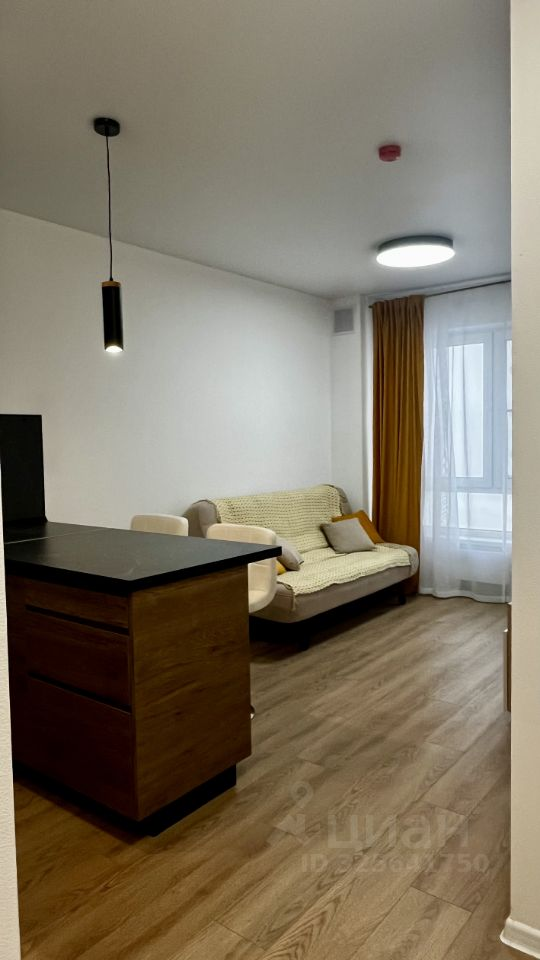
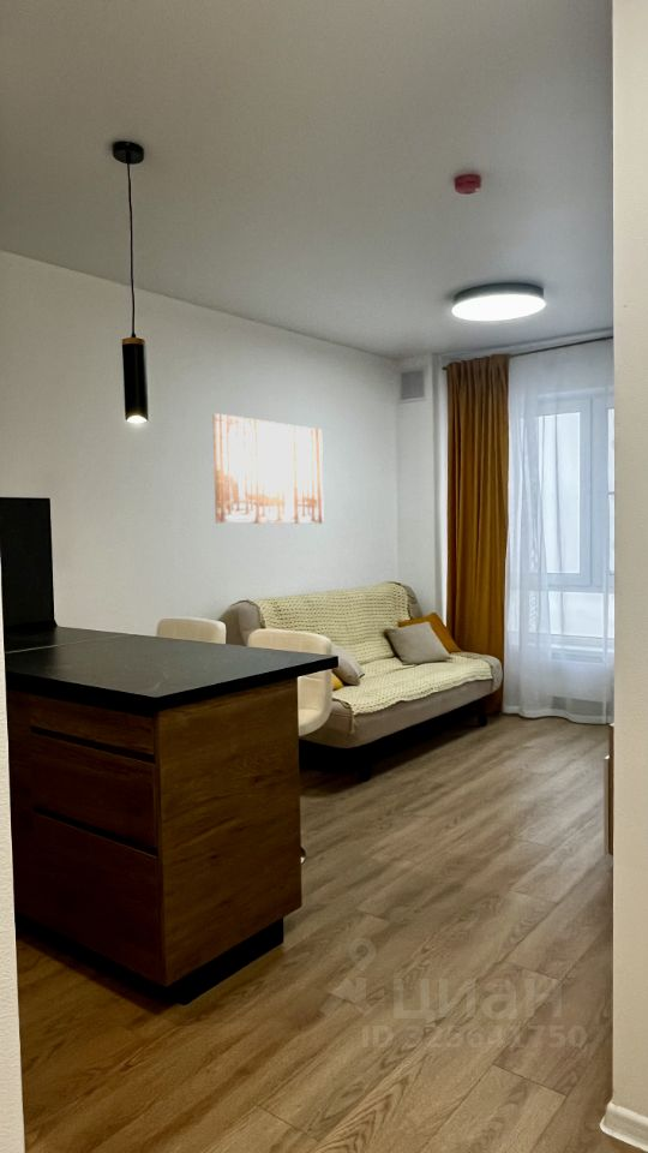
+ wall art (272, 472)
